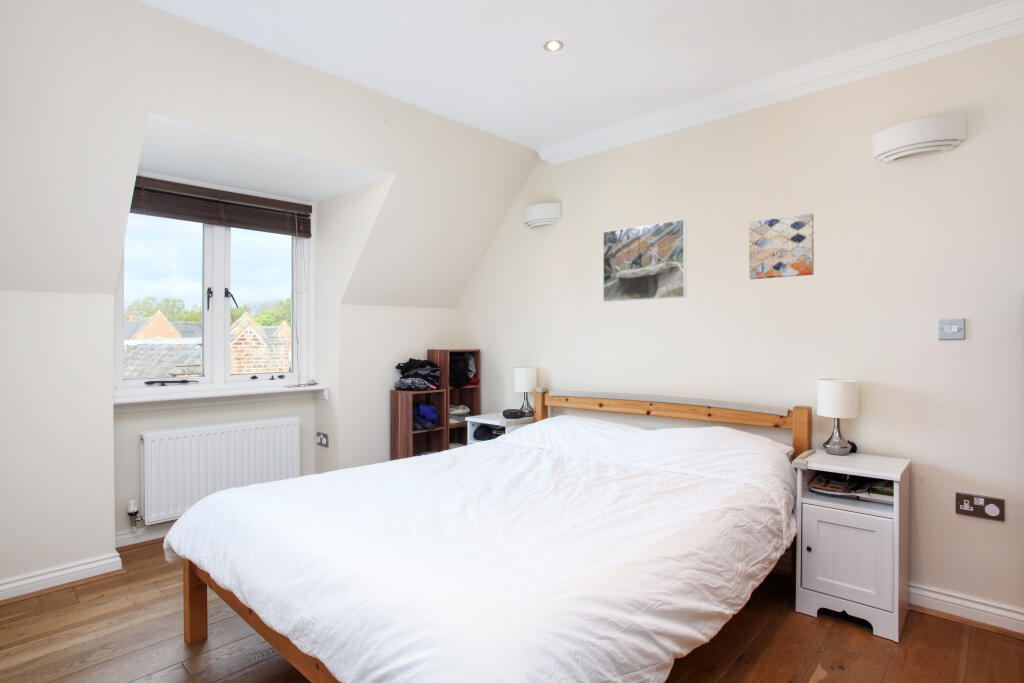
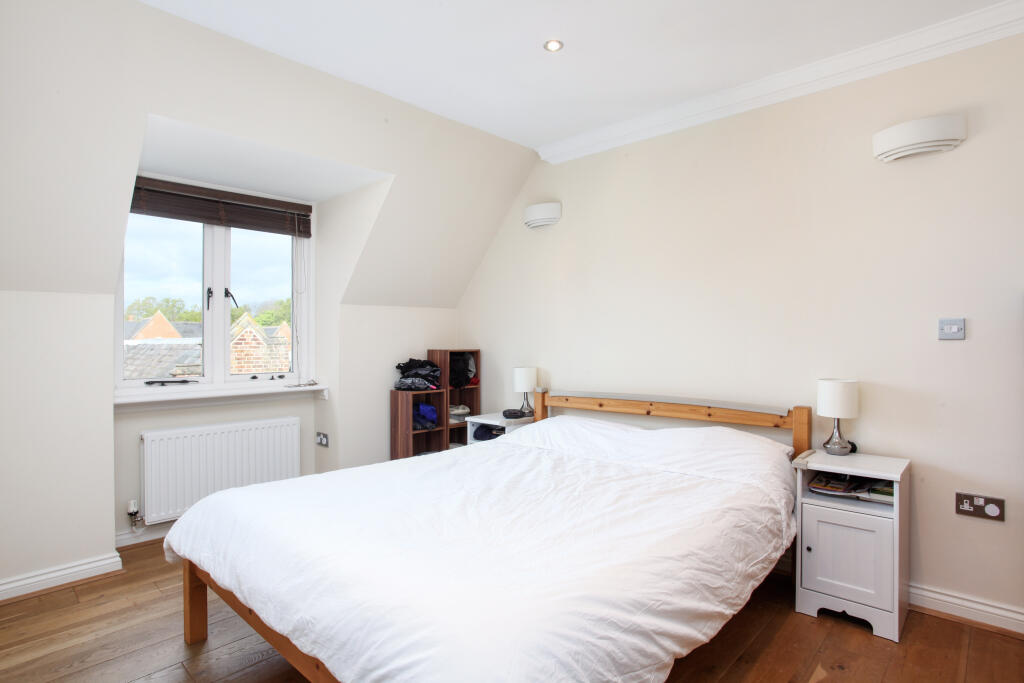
- wall art (780, 247)
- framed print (642, 262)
